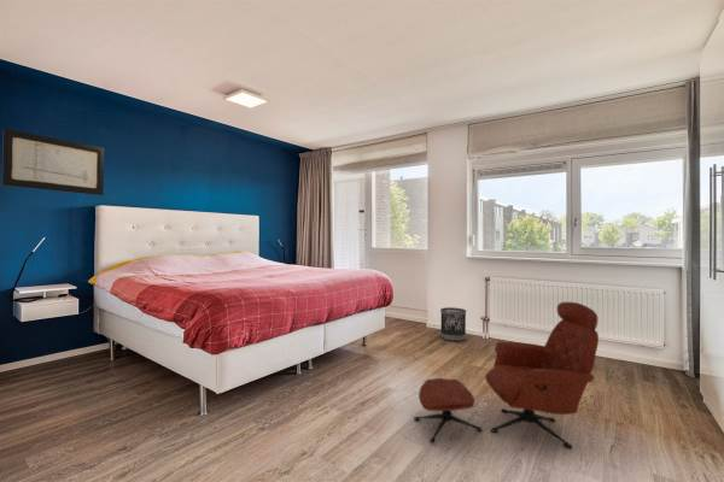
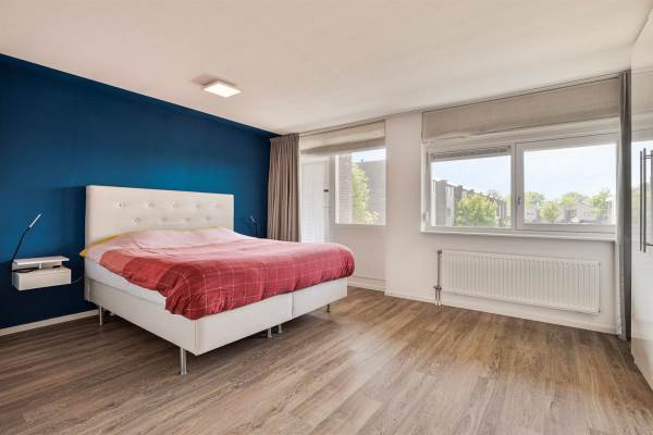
- wall art (57, 164)
- wastebasket (453, 323)
- armchair (498, 364)
